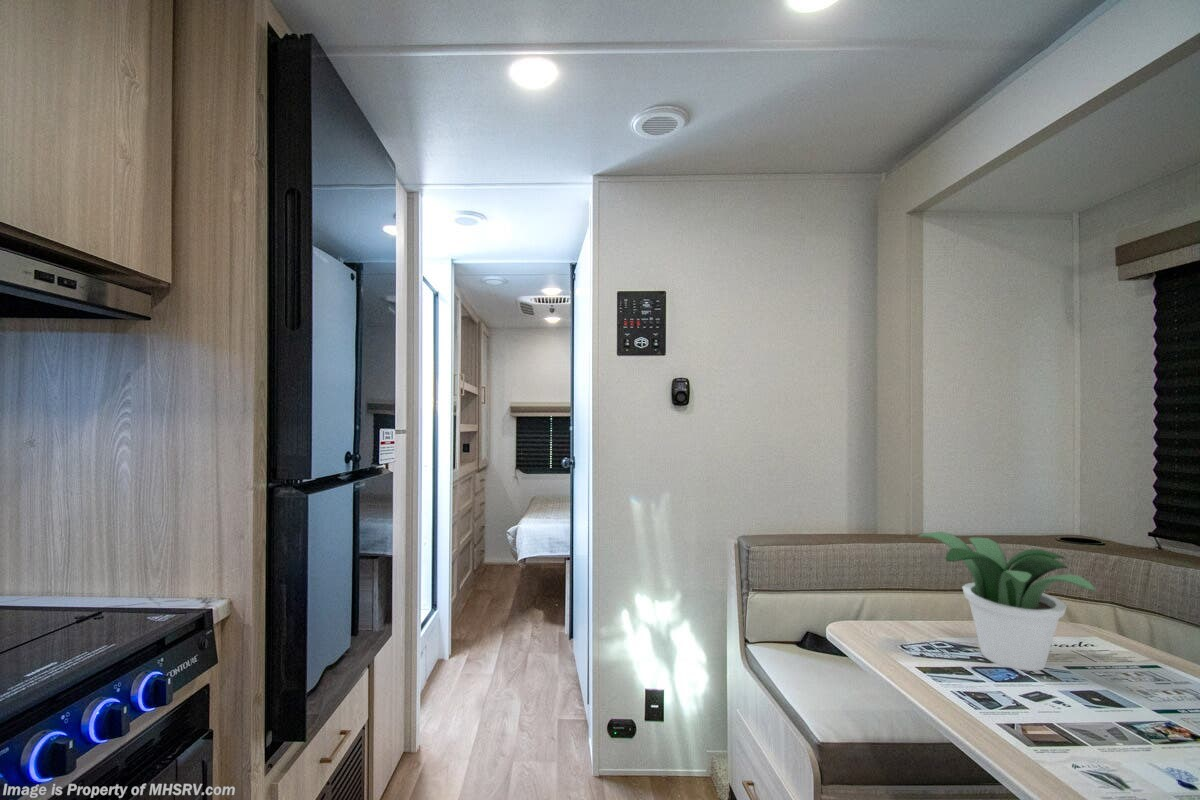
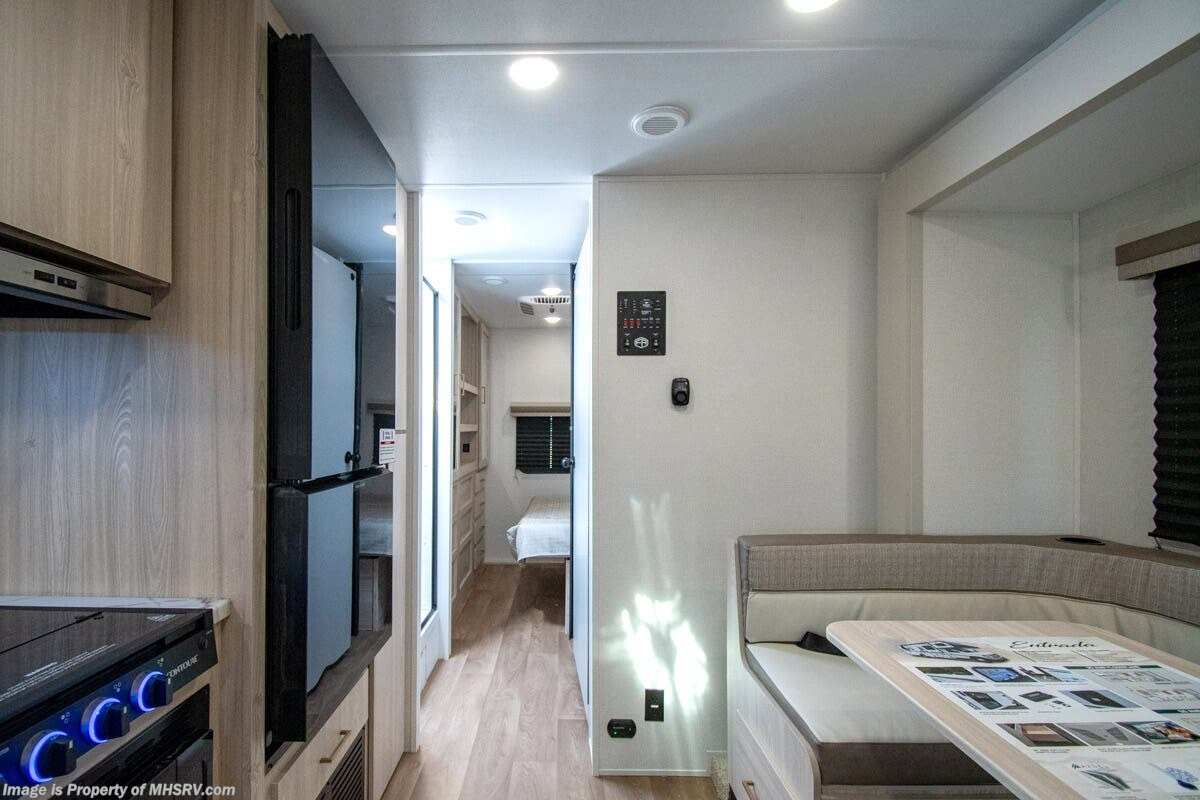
- potted plant (996, 599)
